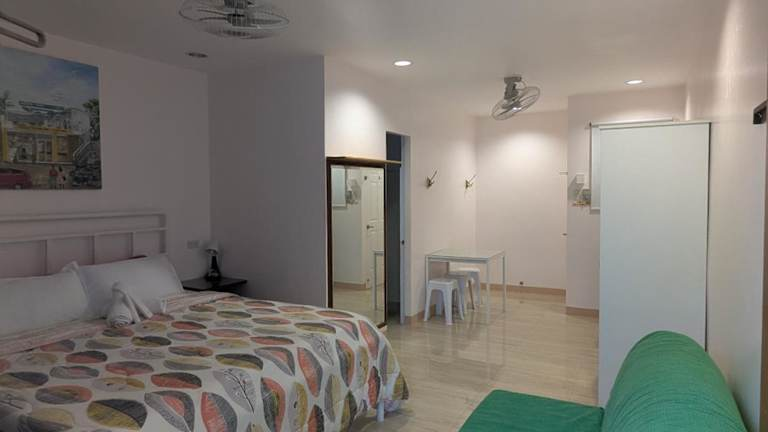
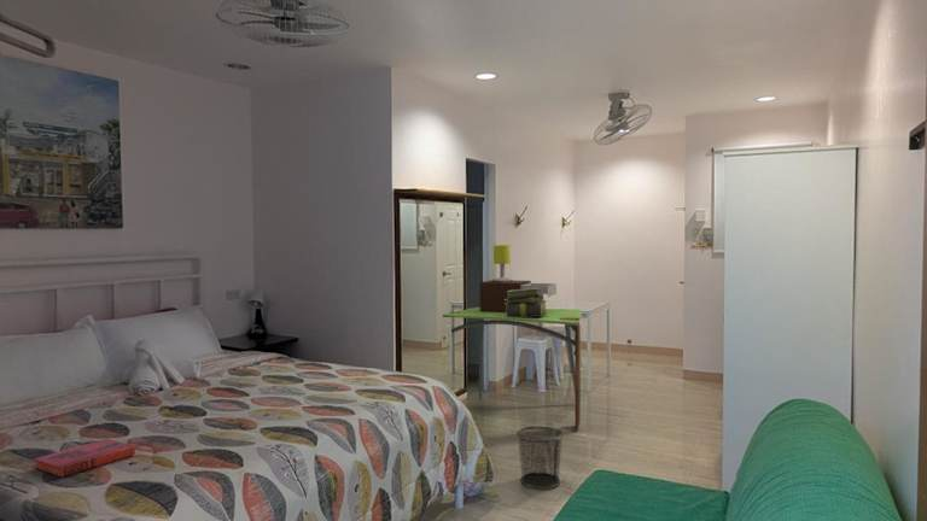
+ waste bin (540, 457)
+ desk (525, 327)
+ stack of books (524, 302)
+ table lamp (518, 281)
+ hardback book (86, 456)
